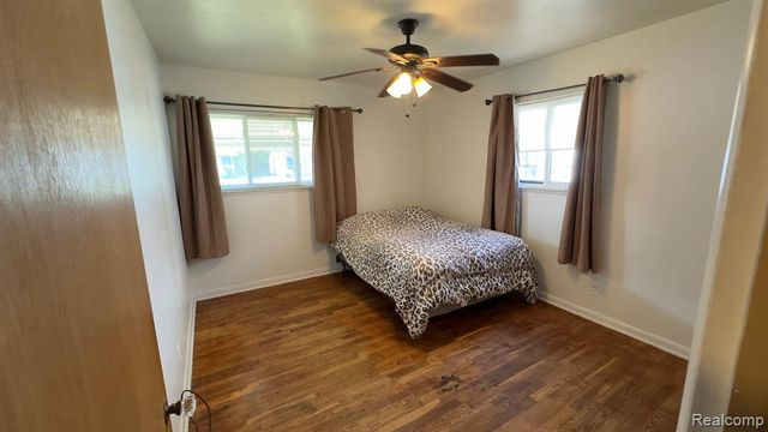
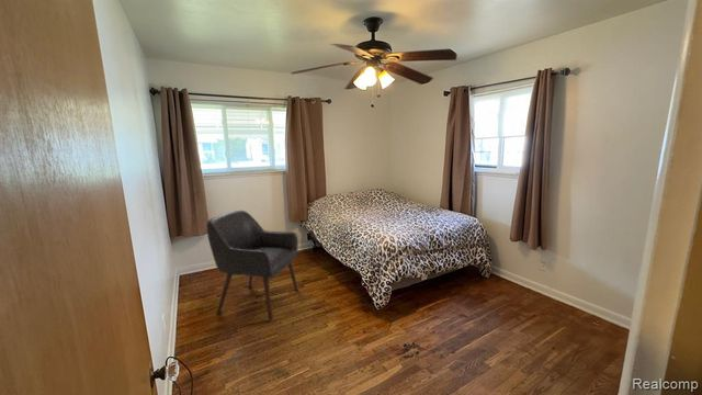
+ chair (254, 258)
